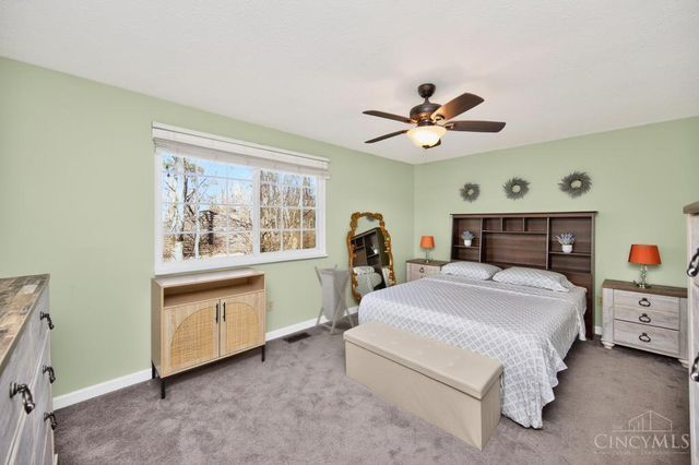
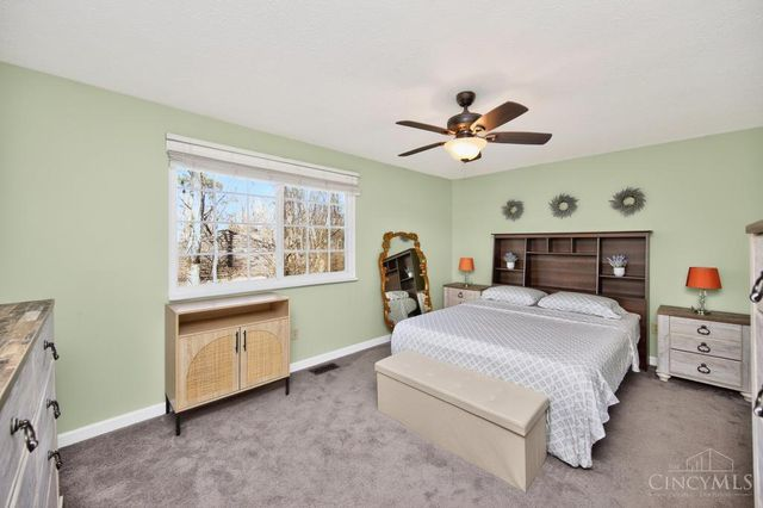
- laundry hamper (333, 296)
